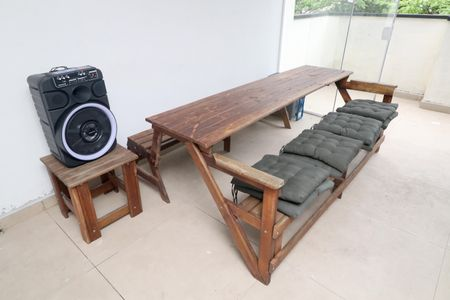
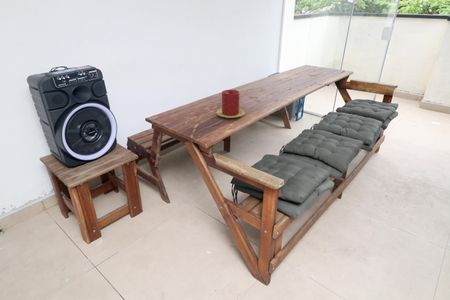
+ candle (230, 103)
